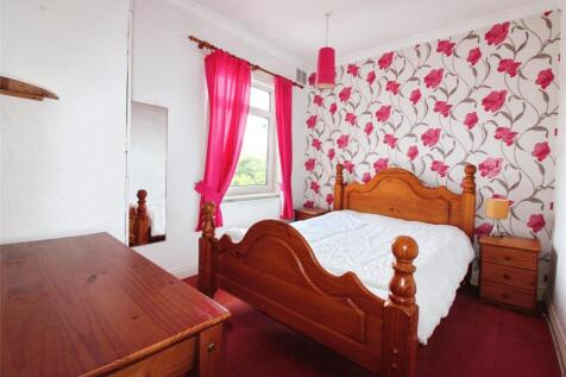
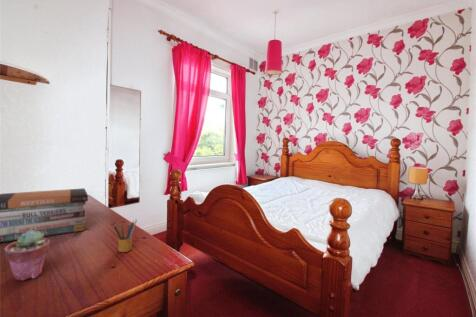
+ book stack (44, 212)
+ potted succulent (28, 252)
+ pencil box (123, 235)
